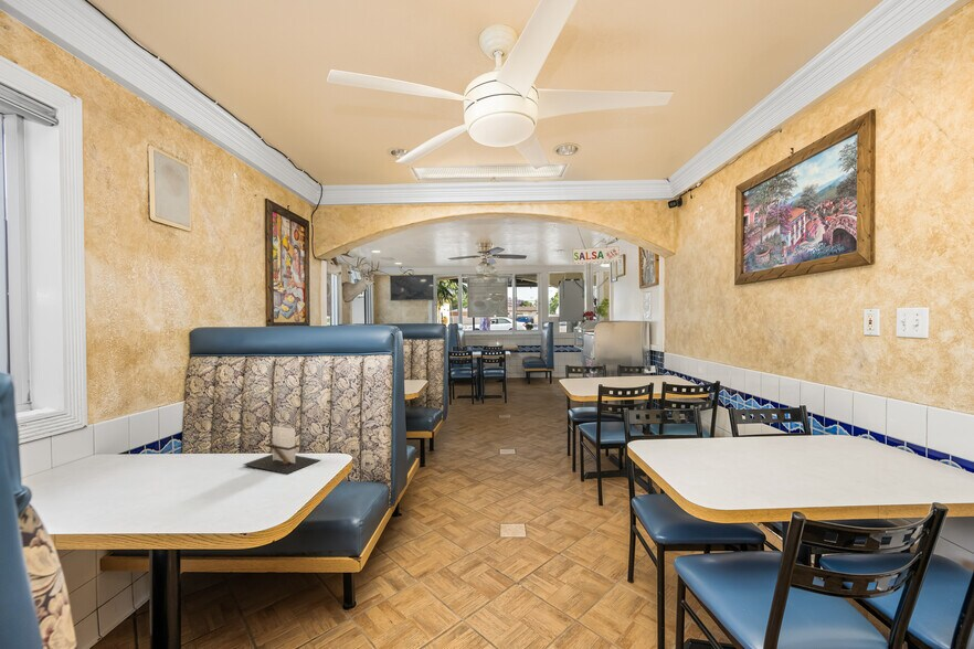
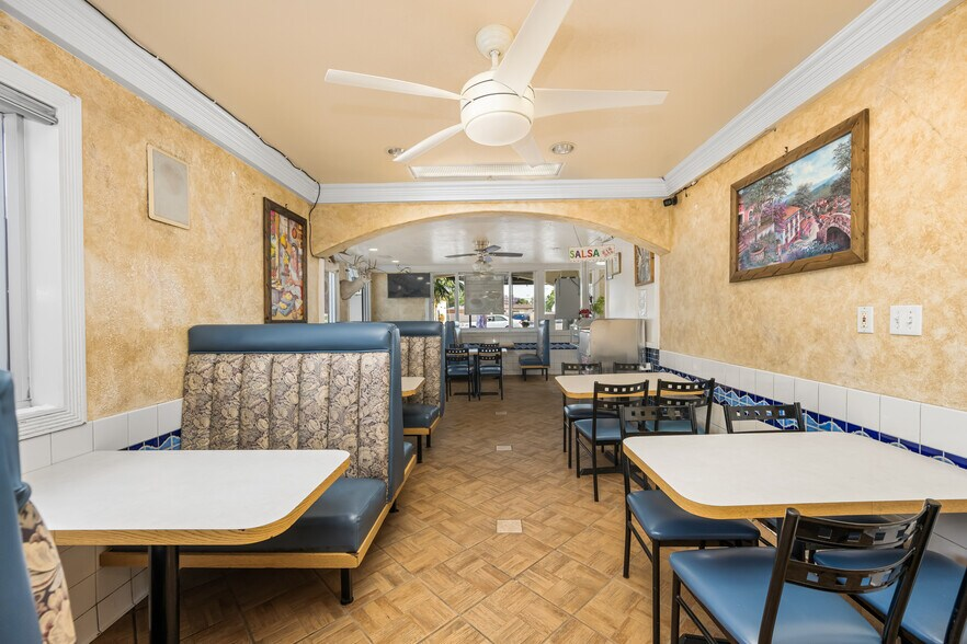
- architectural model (282, 445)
